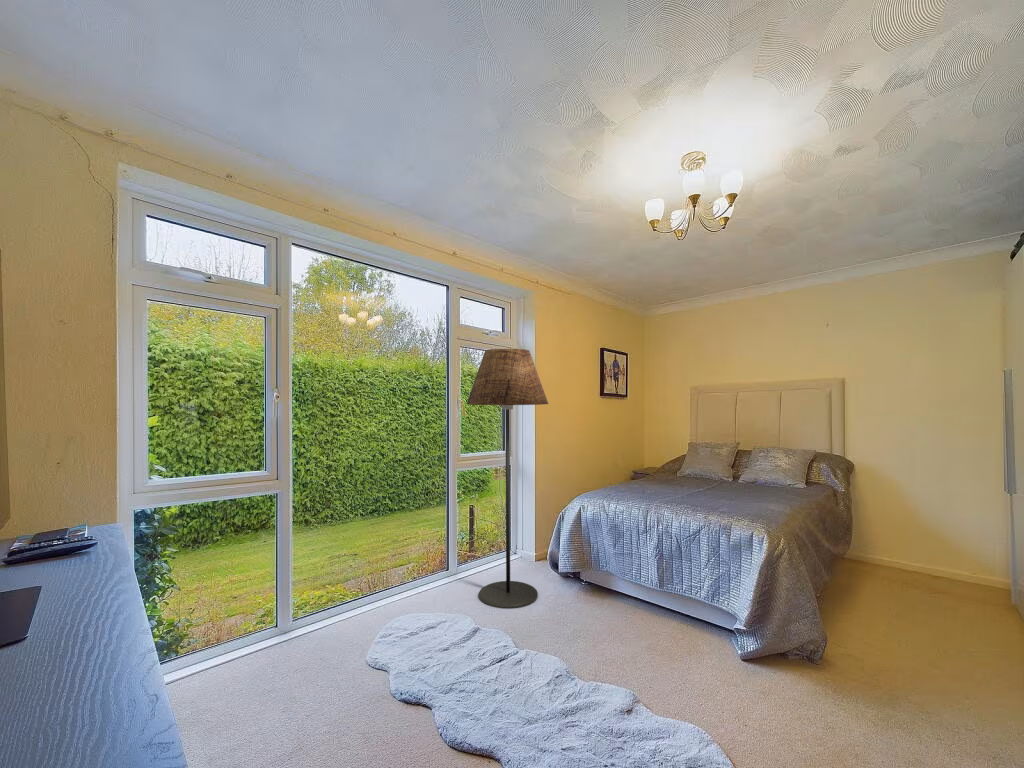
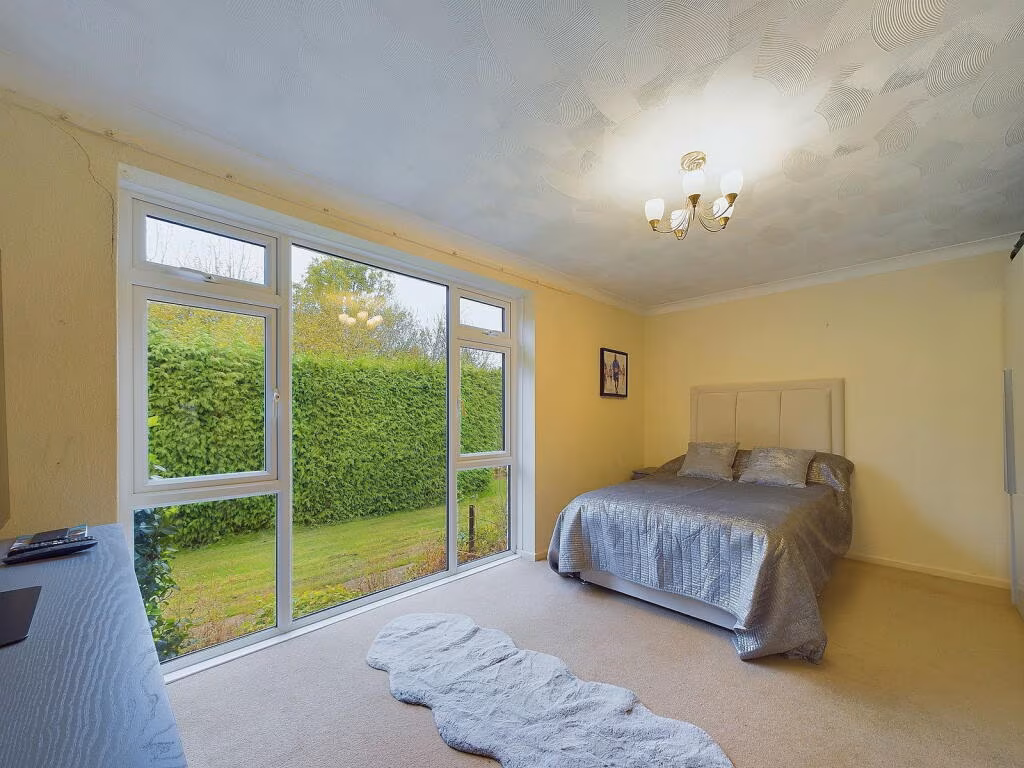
- floor lamp (507, 472)
